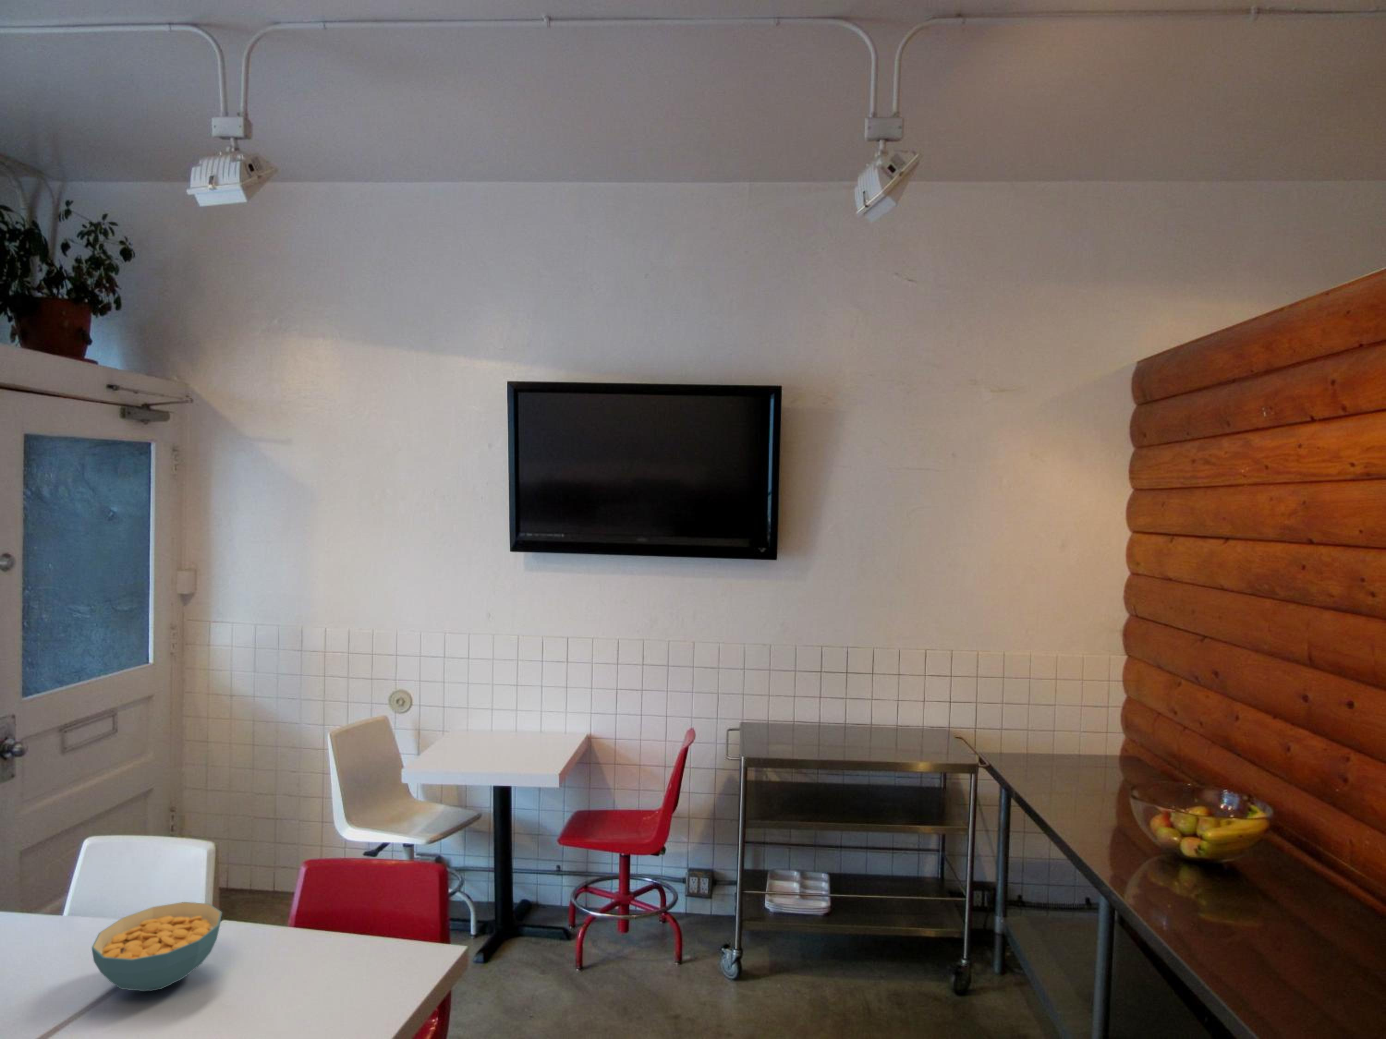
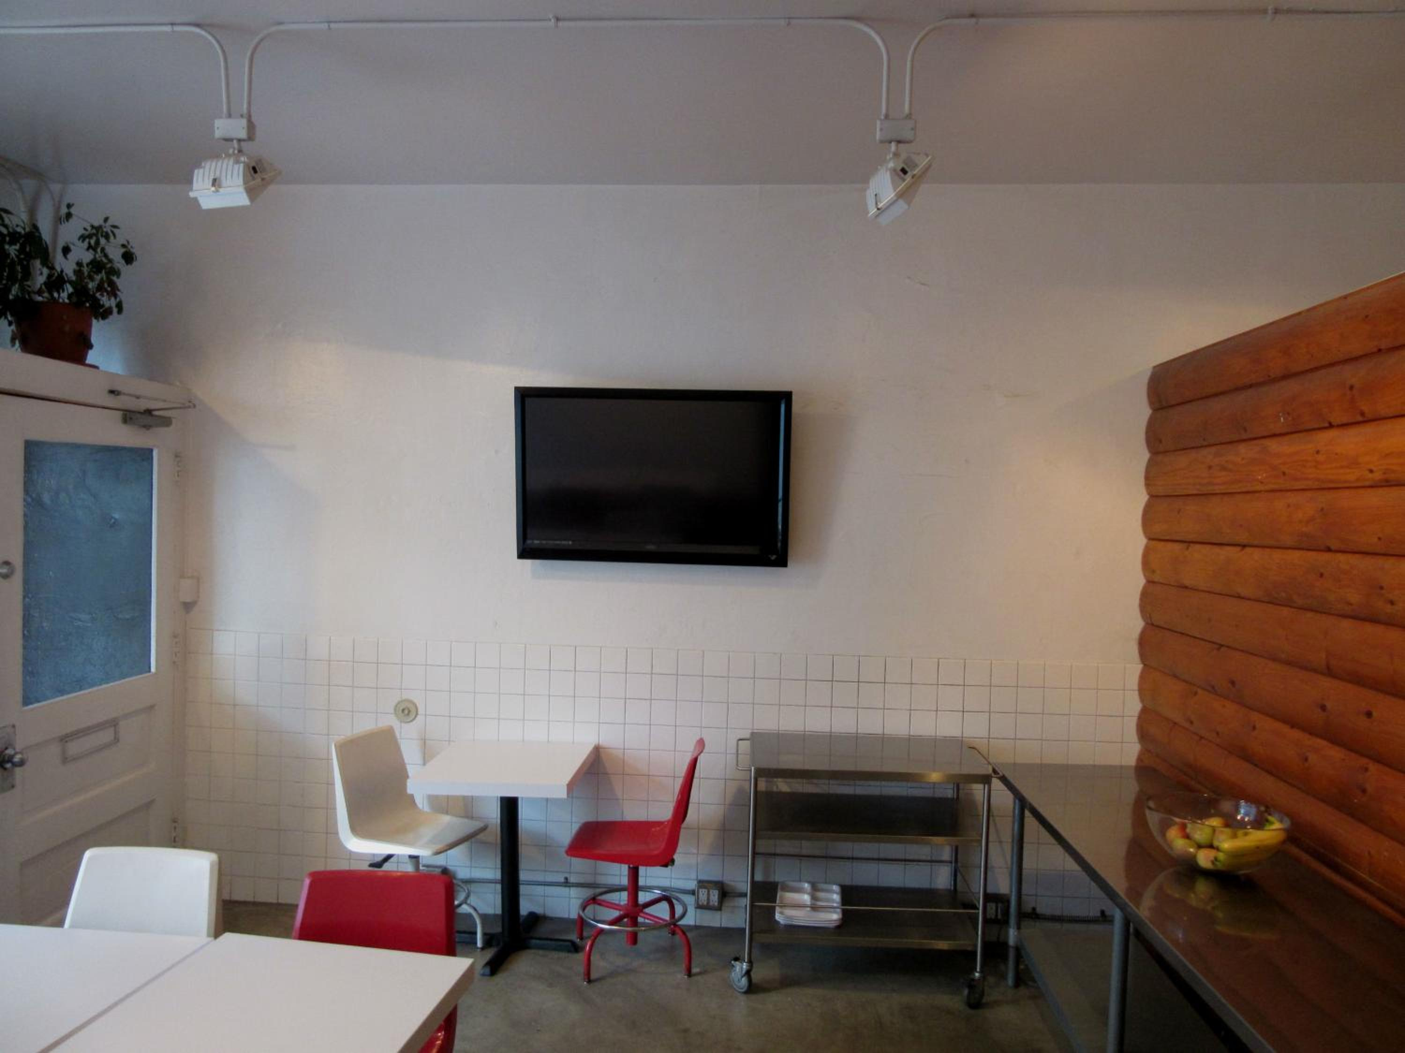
- cereal bowl (159, 955)
